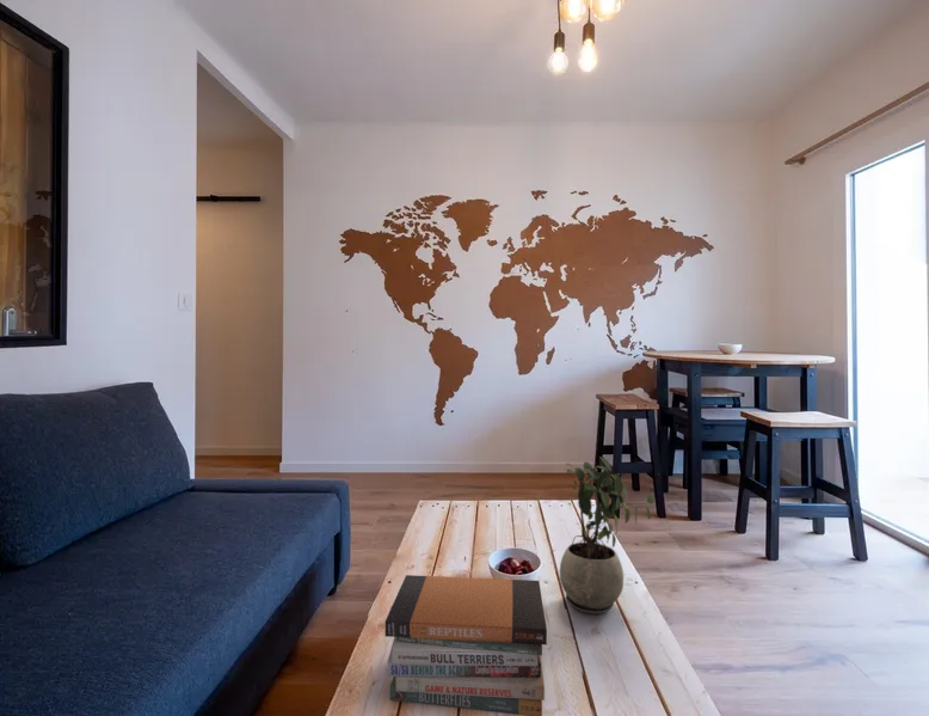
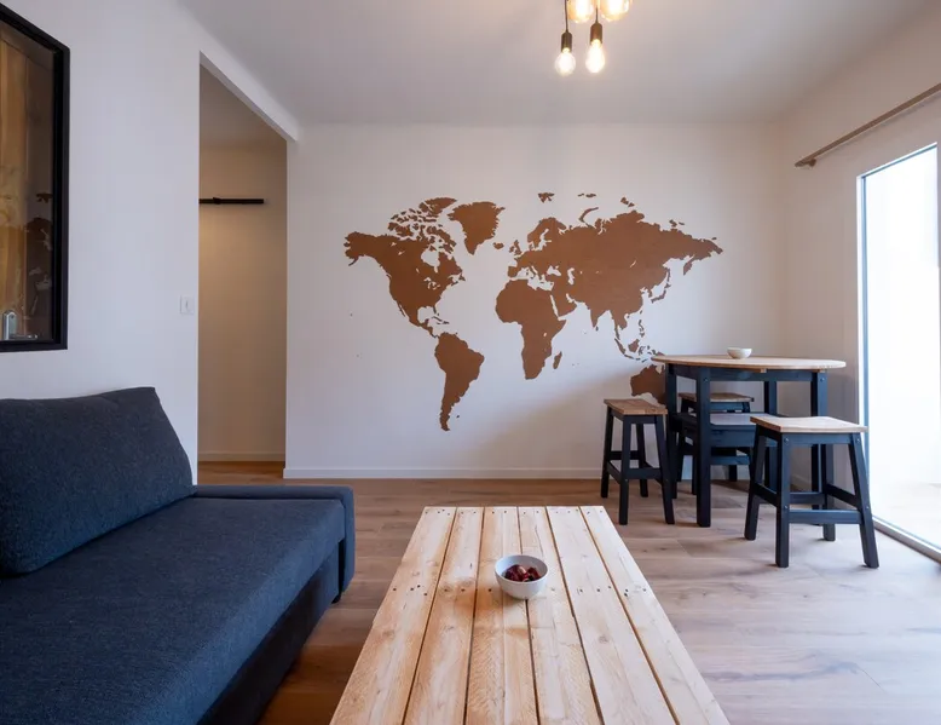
- potted plant (603, 528)
- book stack (467, 637)
